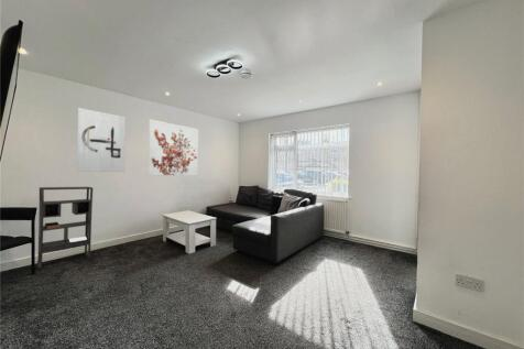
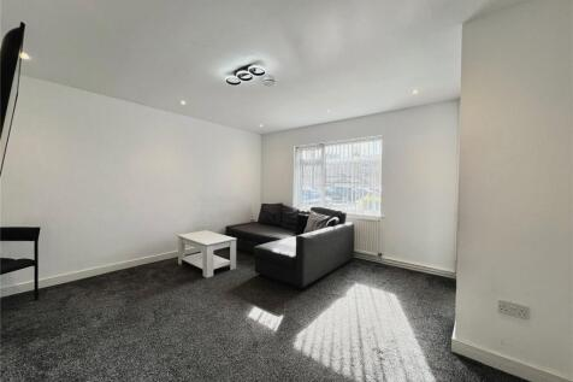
- bookshelf (66, 223)
- wall art (175, 150)
- wall art (102, 142)
